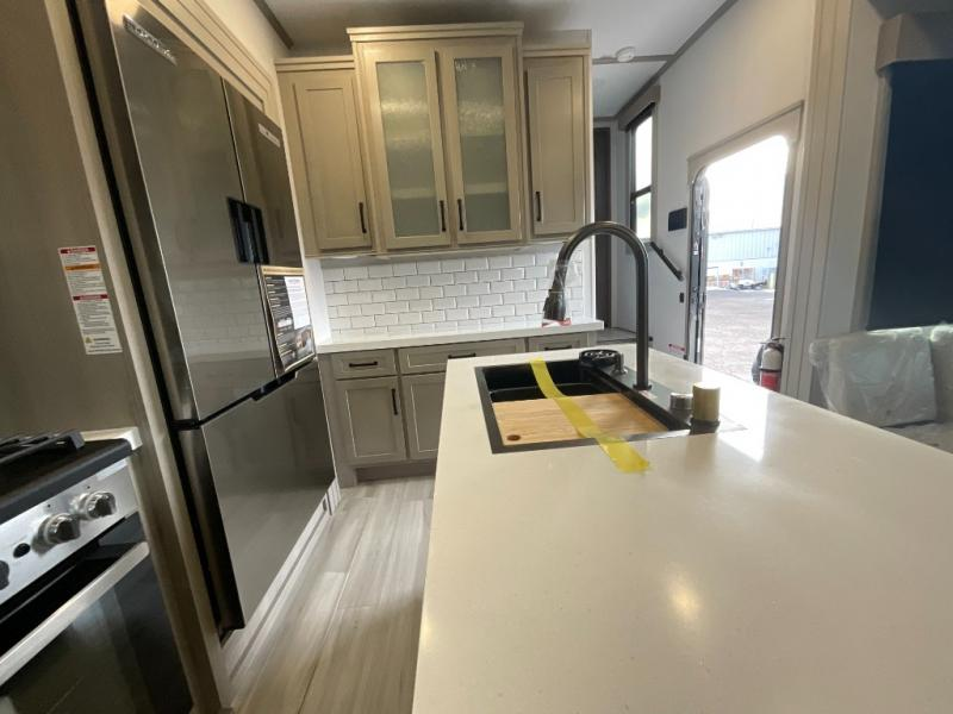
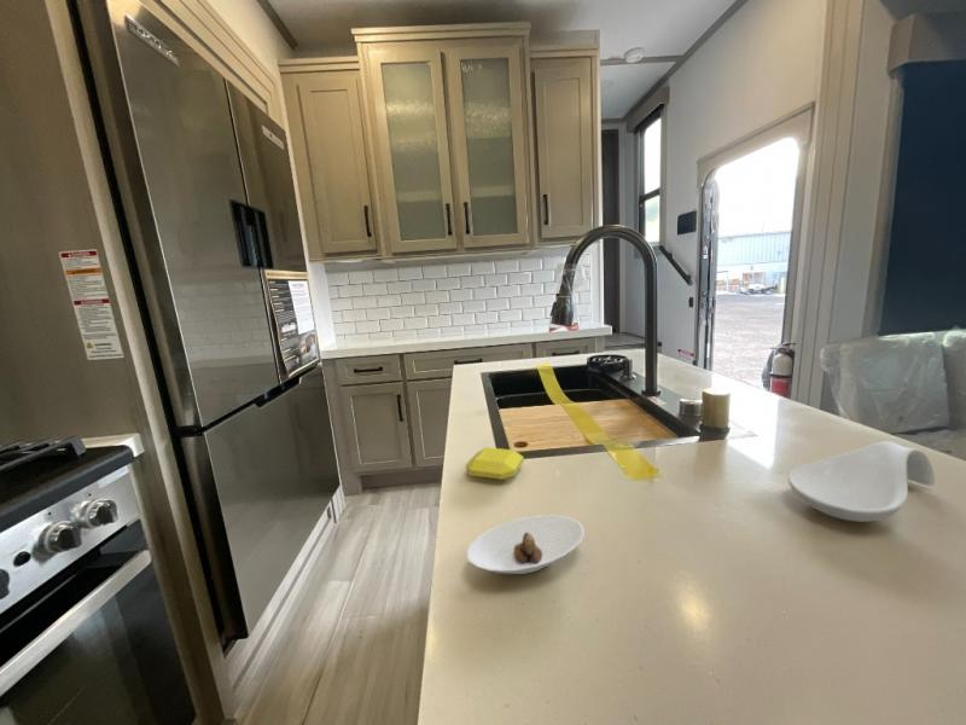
+ saucer (526, 547)
+ soap bar (494, 463)
+ spoon rest (867, 476)
